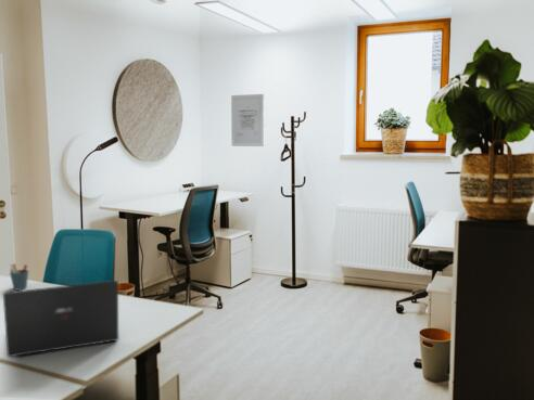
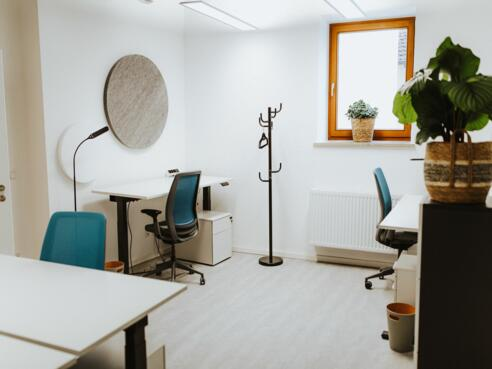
- wall art (247, 120)
- laptop (62, 308)
- pen holder (18, 275)
